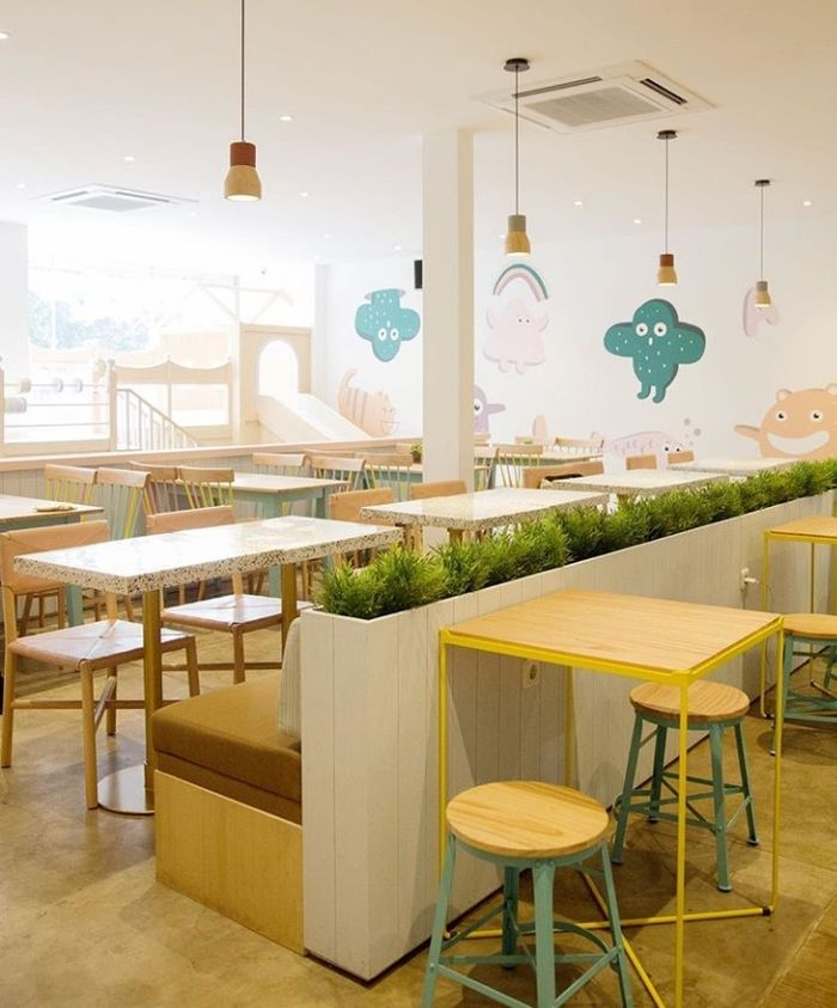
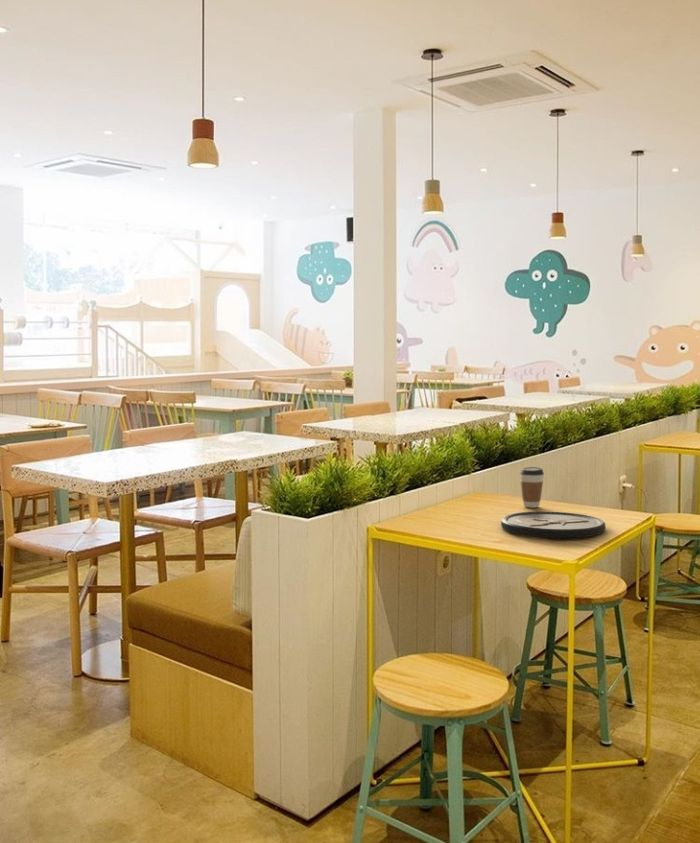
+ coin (552, 524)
+ coffee cup (531, 487)
